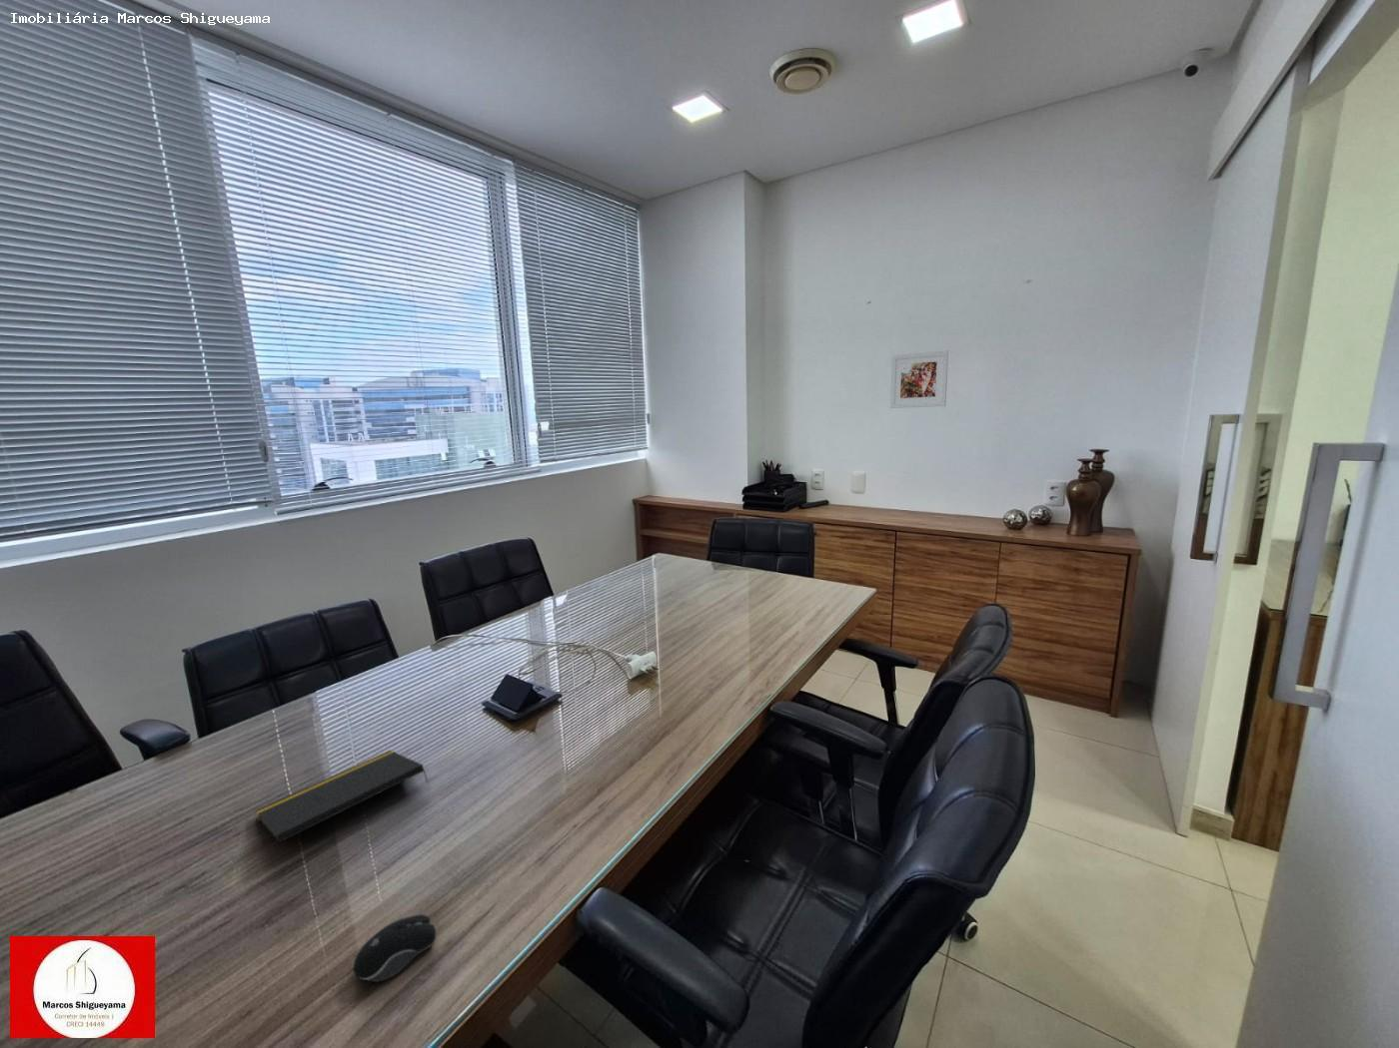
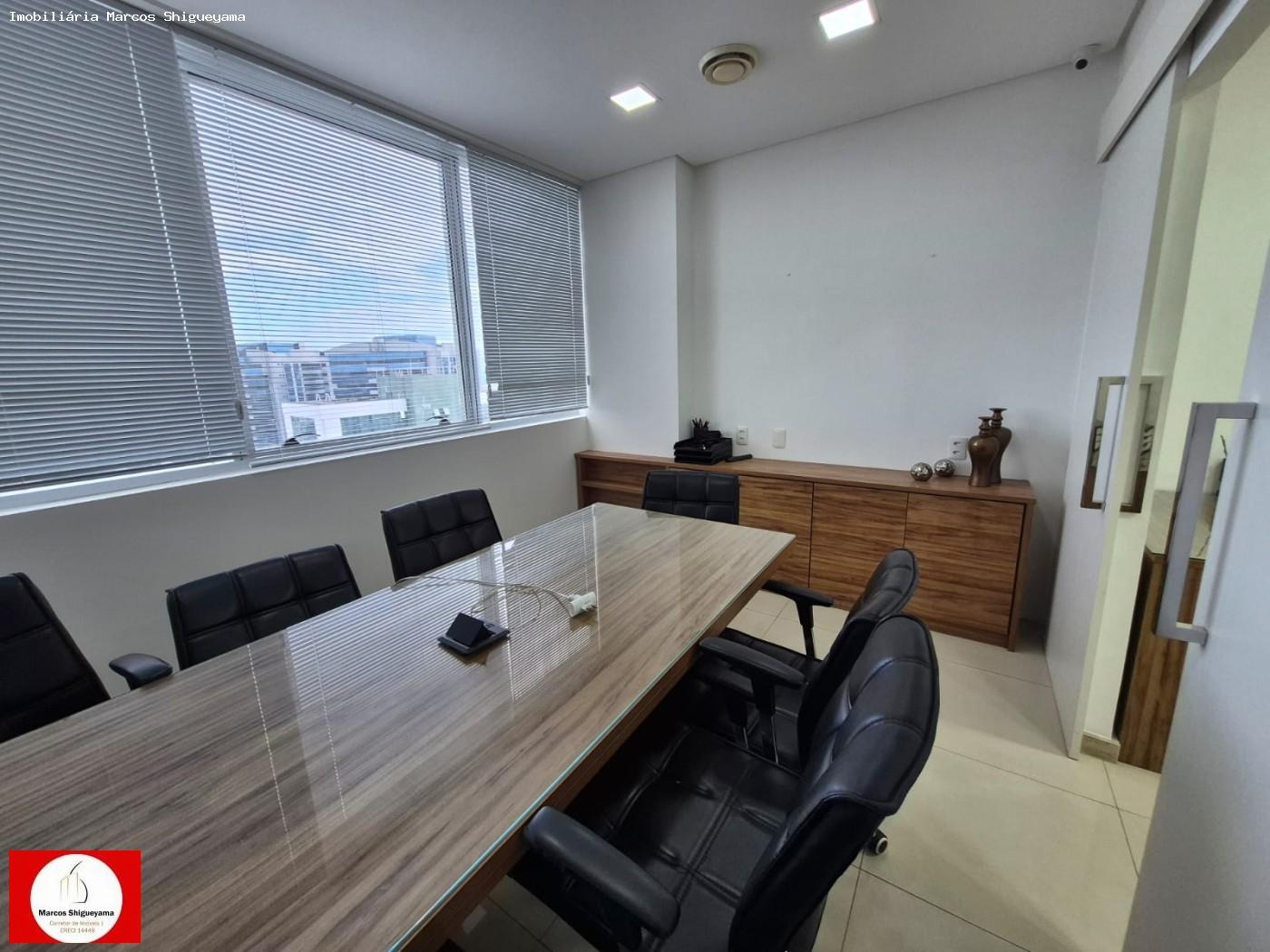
- notepad (341, 789)
- computer mouse (393, 942)
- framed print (919, 380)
